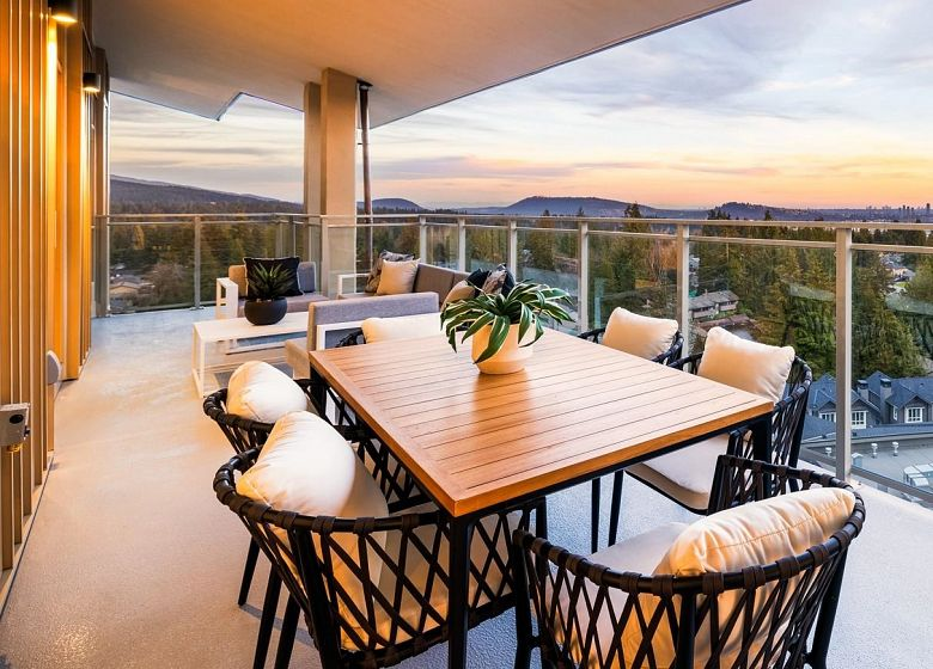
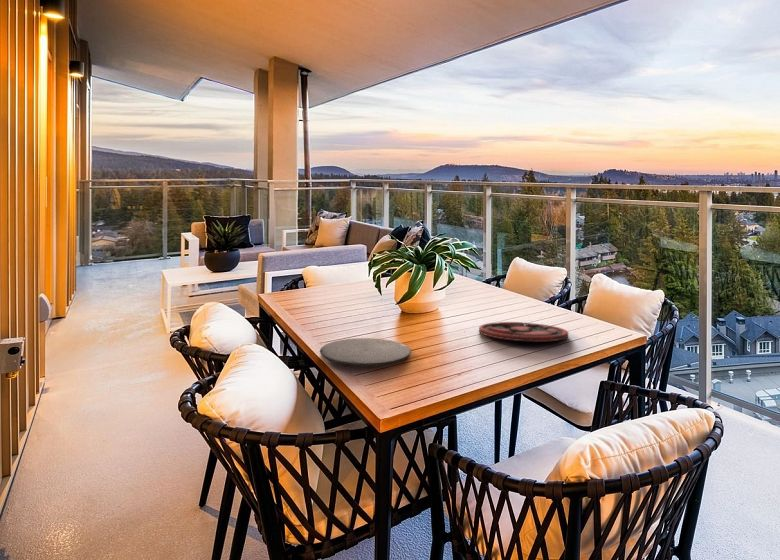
+ plate (522, 330)
+ plate (365, 350)
